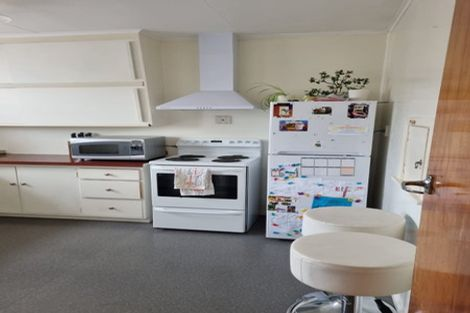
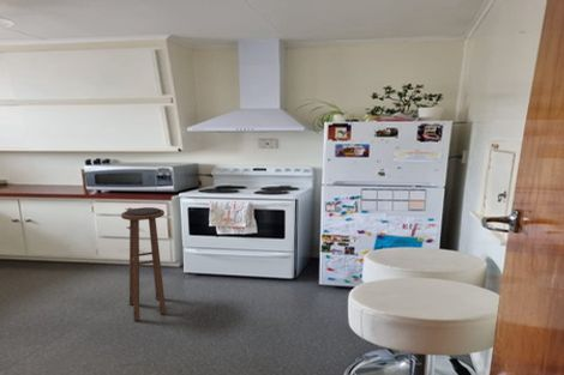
+ stool (145, 261)
